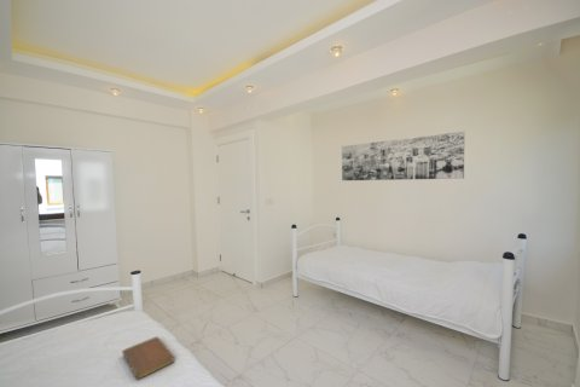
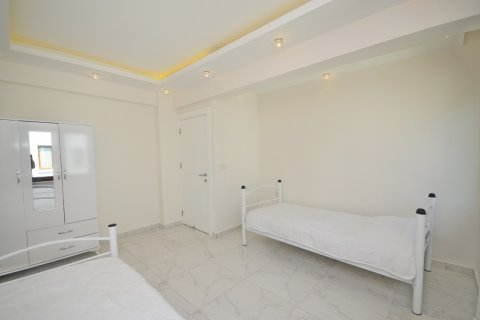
- wall art (393, 160)
- notebook (147, 356)
